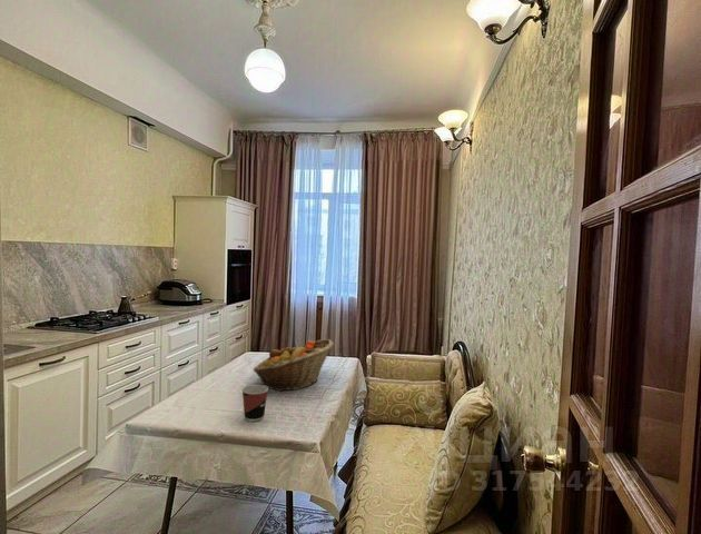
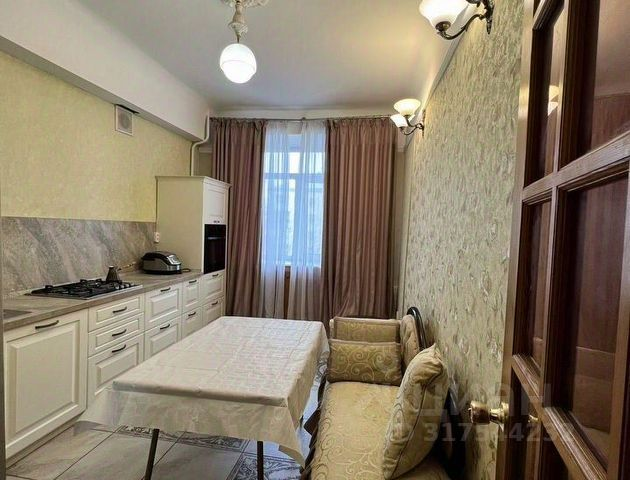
- cup (254, 403)
- fruit basket (295, 360)
